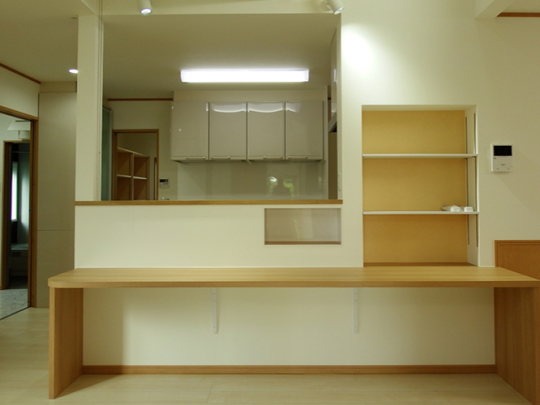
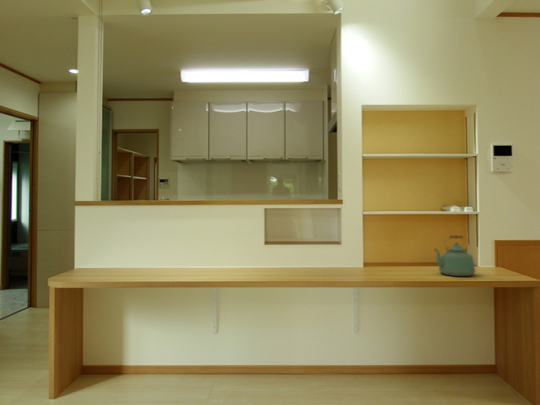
+ kettle (453, 254)
